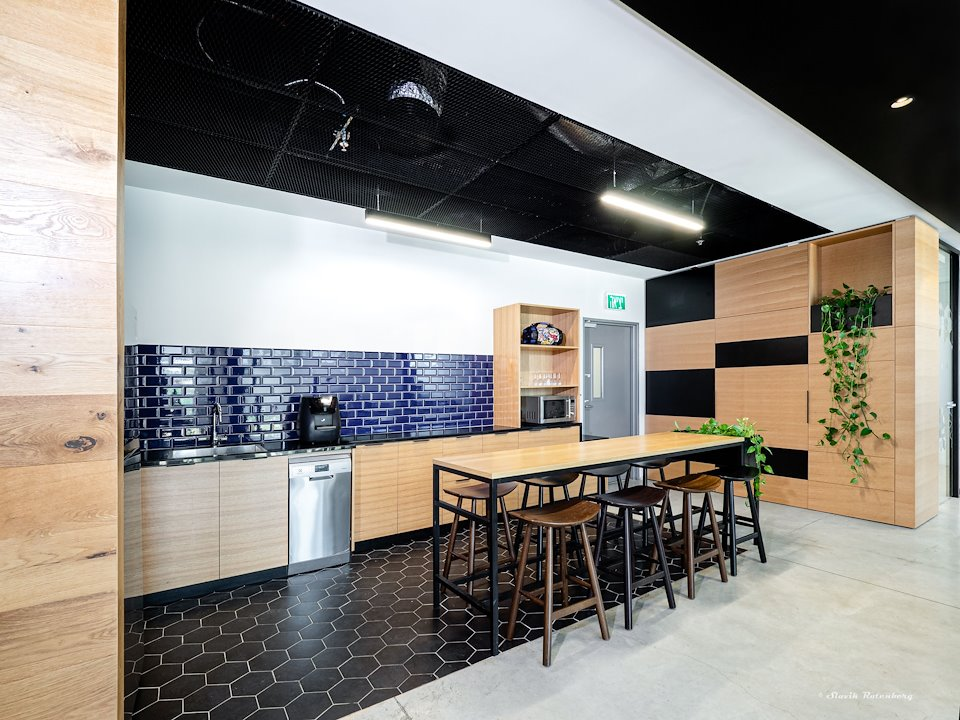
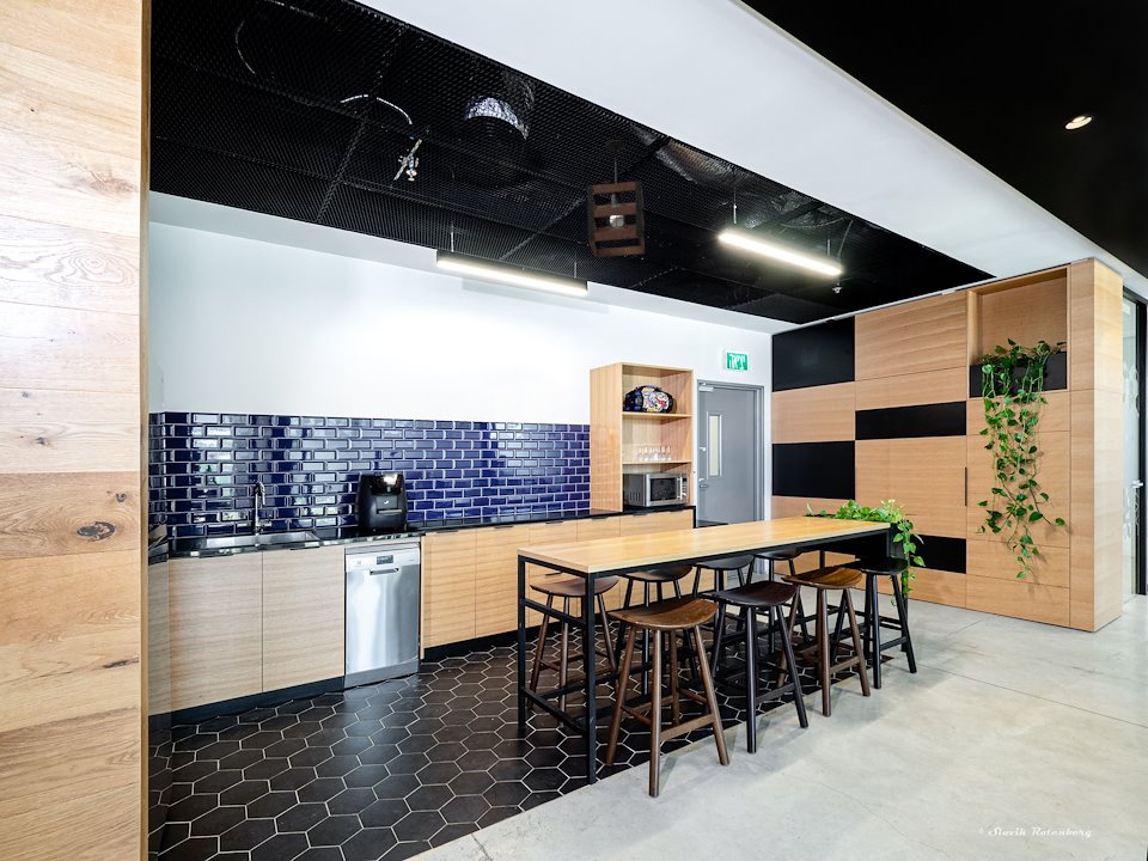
+ pendant light (616, 196)
